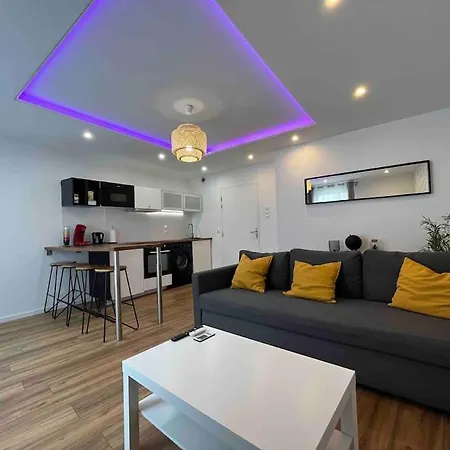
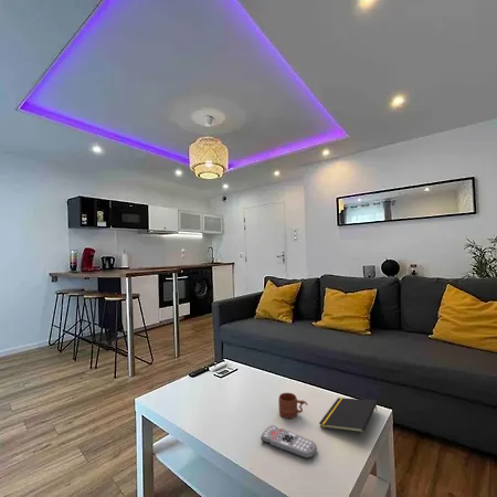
+ mug (293, 405)
+ remote control (288, 441)
+ notepad (349, 413)
